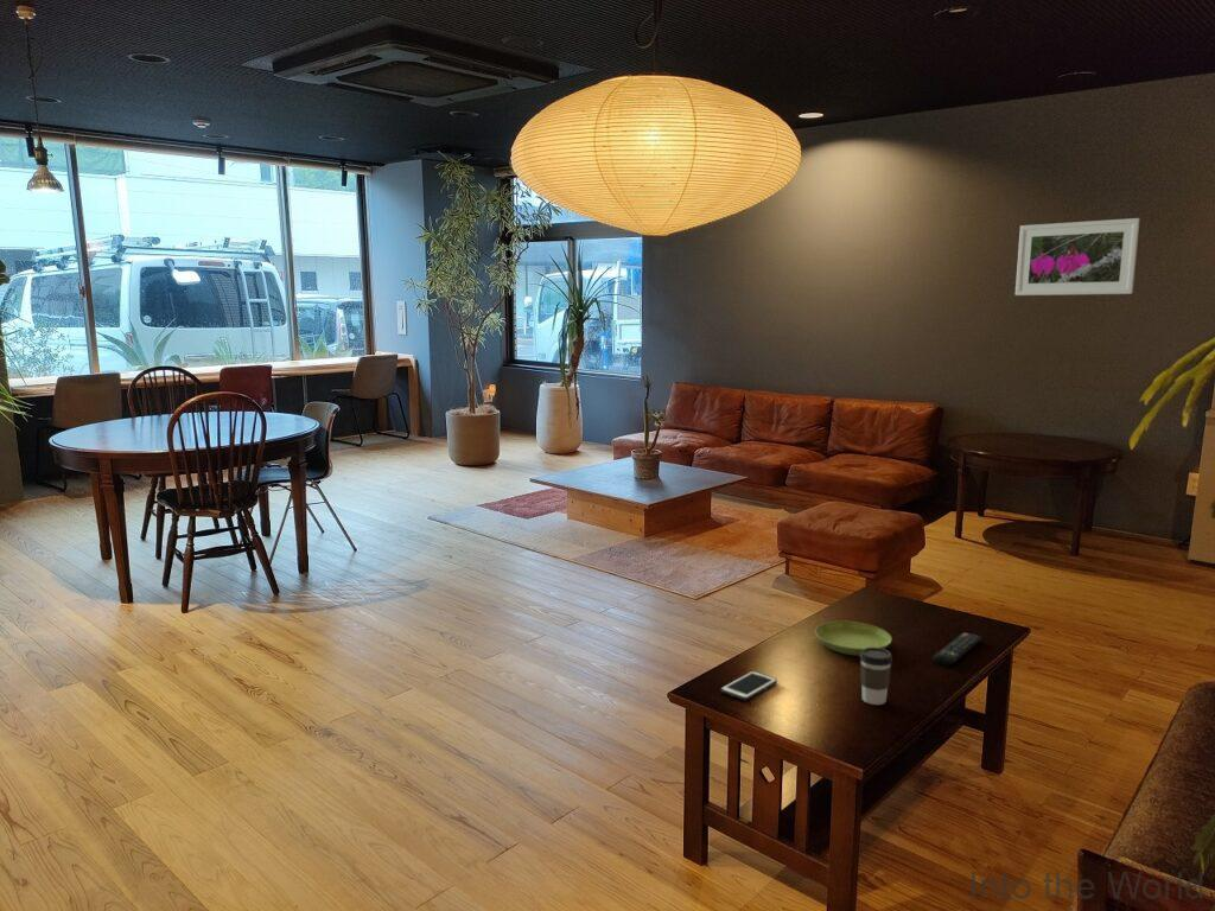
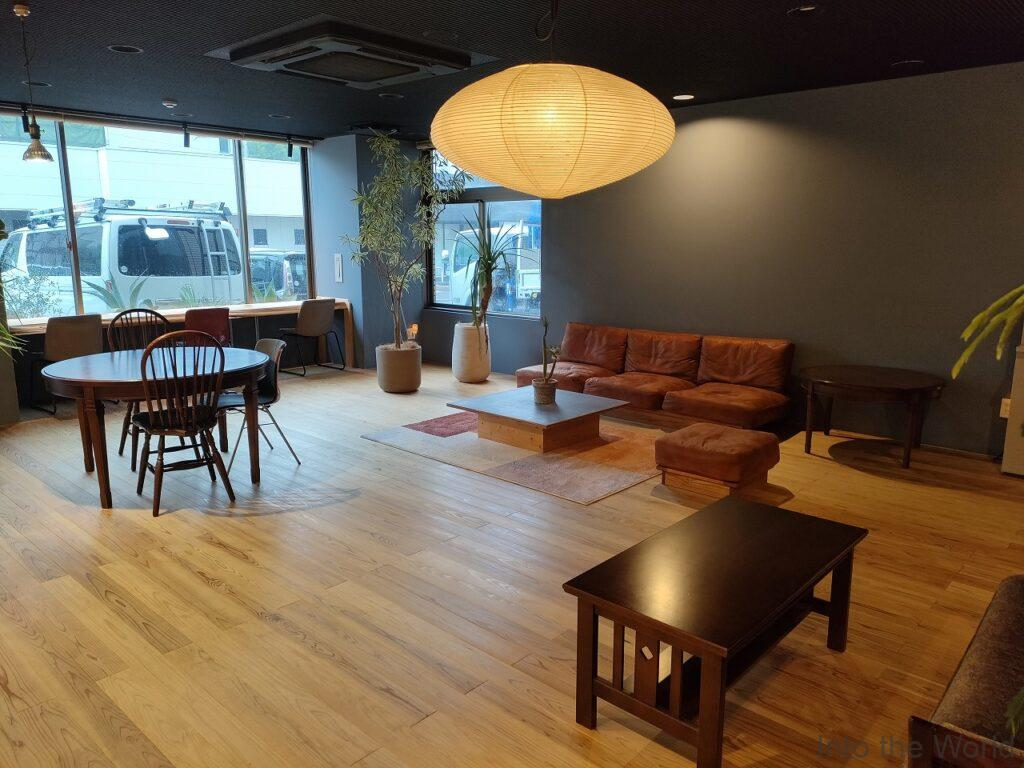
- cell phone (749, 684)
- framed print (1074, 259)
- coffee cup (874, 676)
- remote control (958, 648)
- saucer (852, 639)
